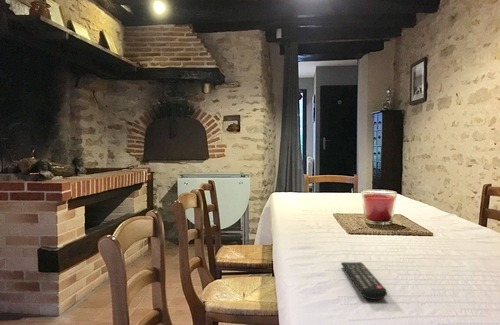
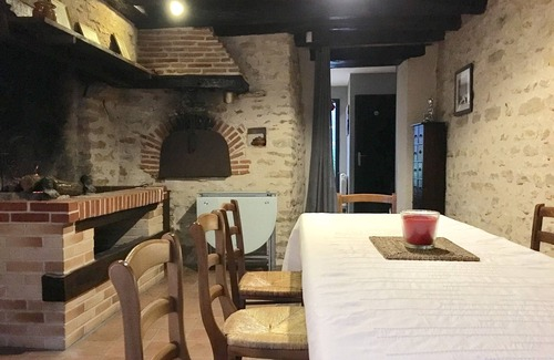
- remote control (361, 278)
